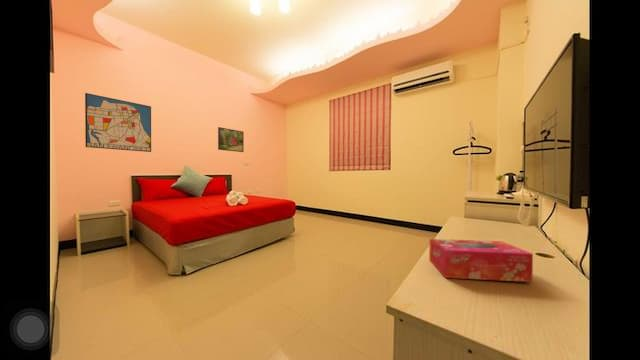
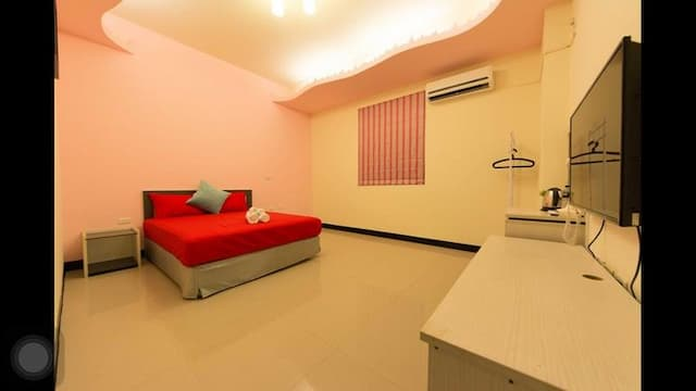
- wall art (121, 125)
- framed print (231, 140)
- tissue box (475, 258)
